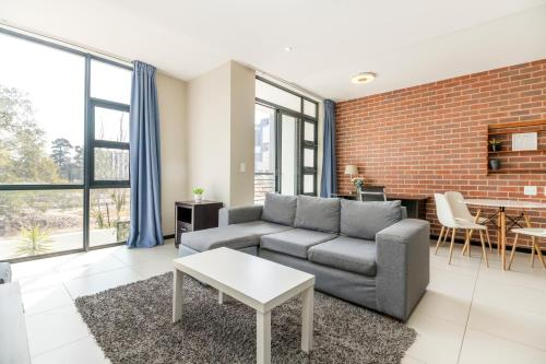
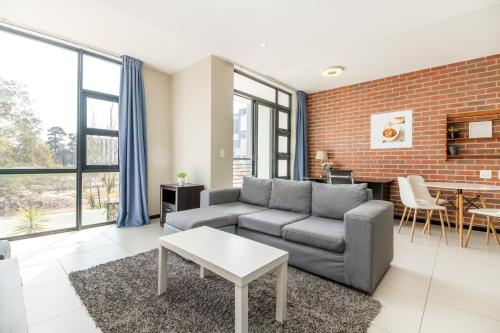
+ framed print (390, 130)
